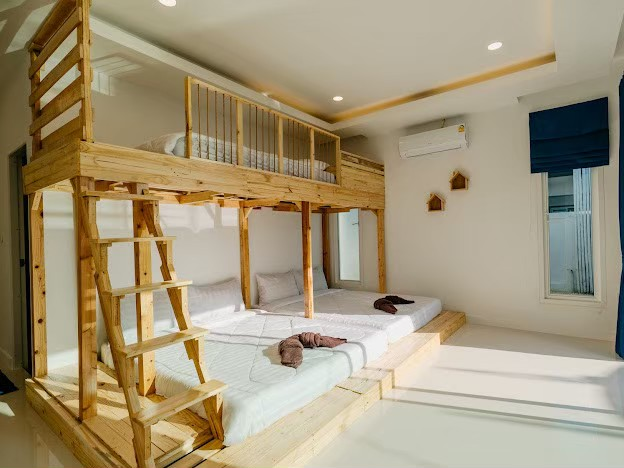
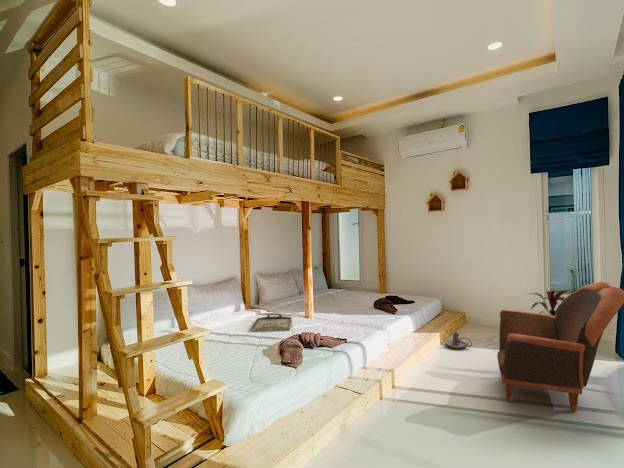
+ armchair (554, 339)
+ candle holder (458, 340)
+ serving tray (272, 321)
+ house plant (550, 314)
